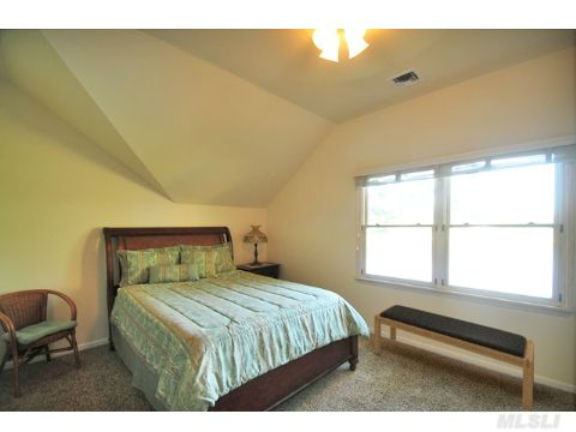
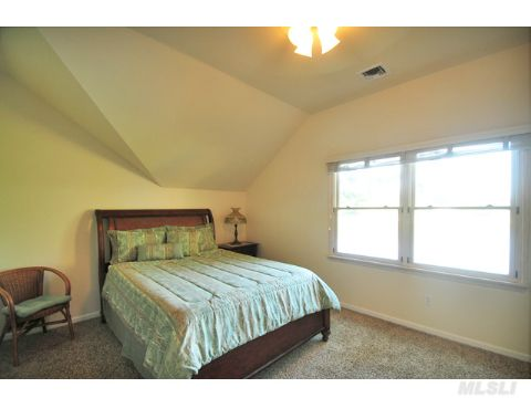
- bench (446, 343)
